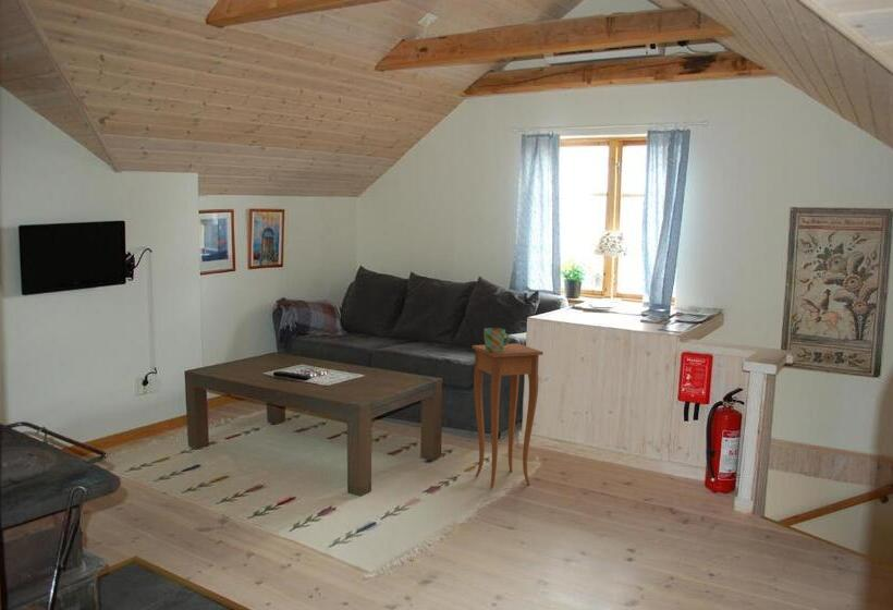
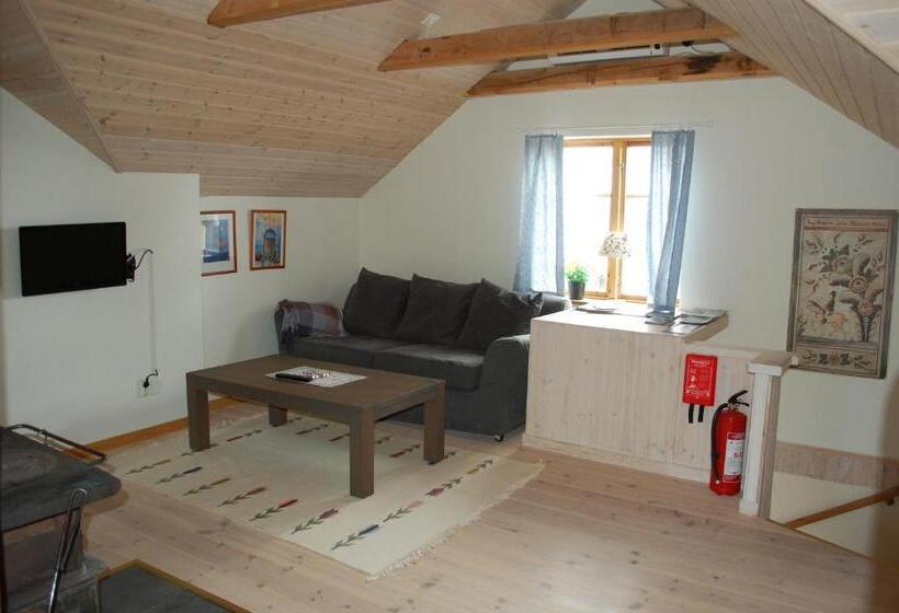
- mug (497, 339)
- side table (510, 414)
